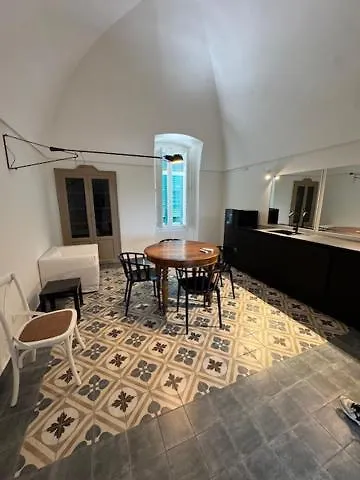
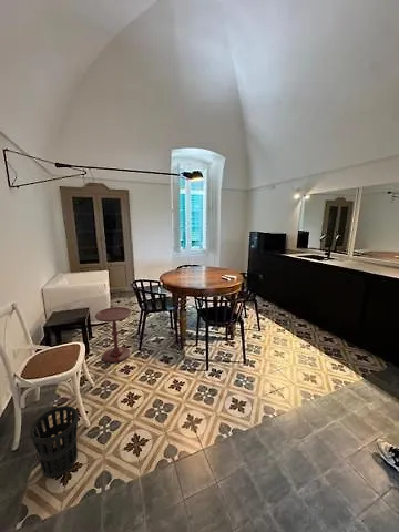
+ wastebasket (58, 441)
+ side table (115, 334)
